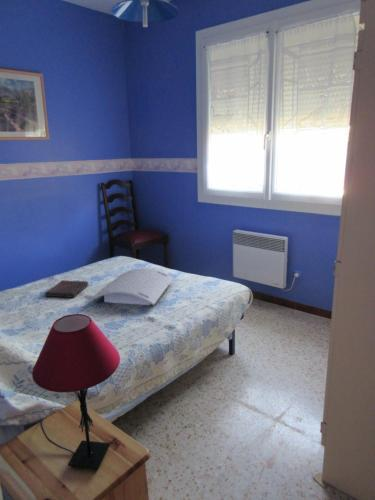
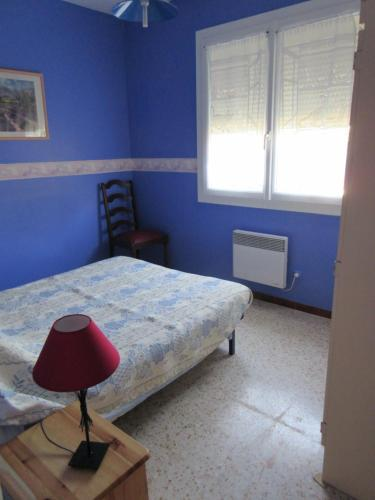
- book (67, 288)
- serving tray (135, 286)
